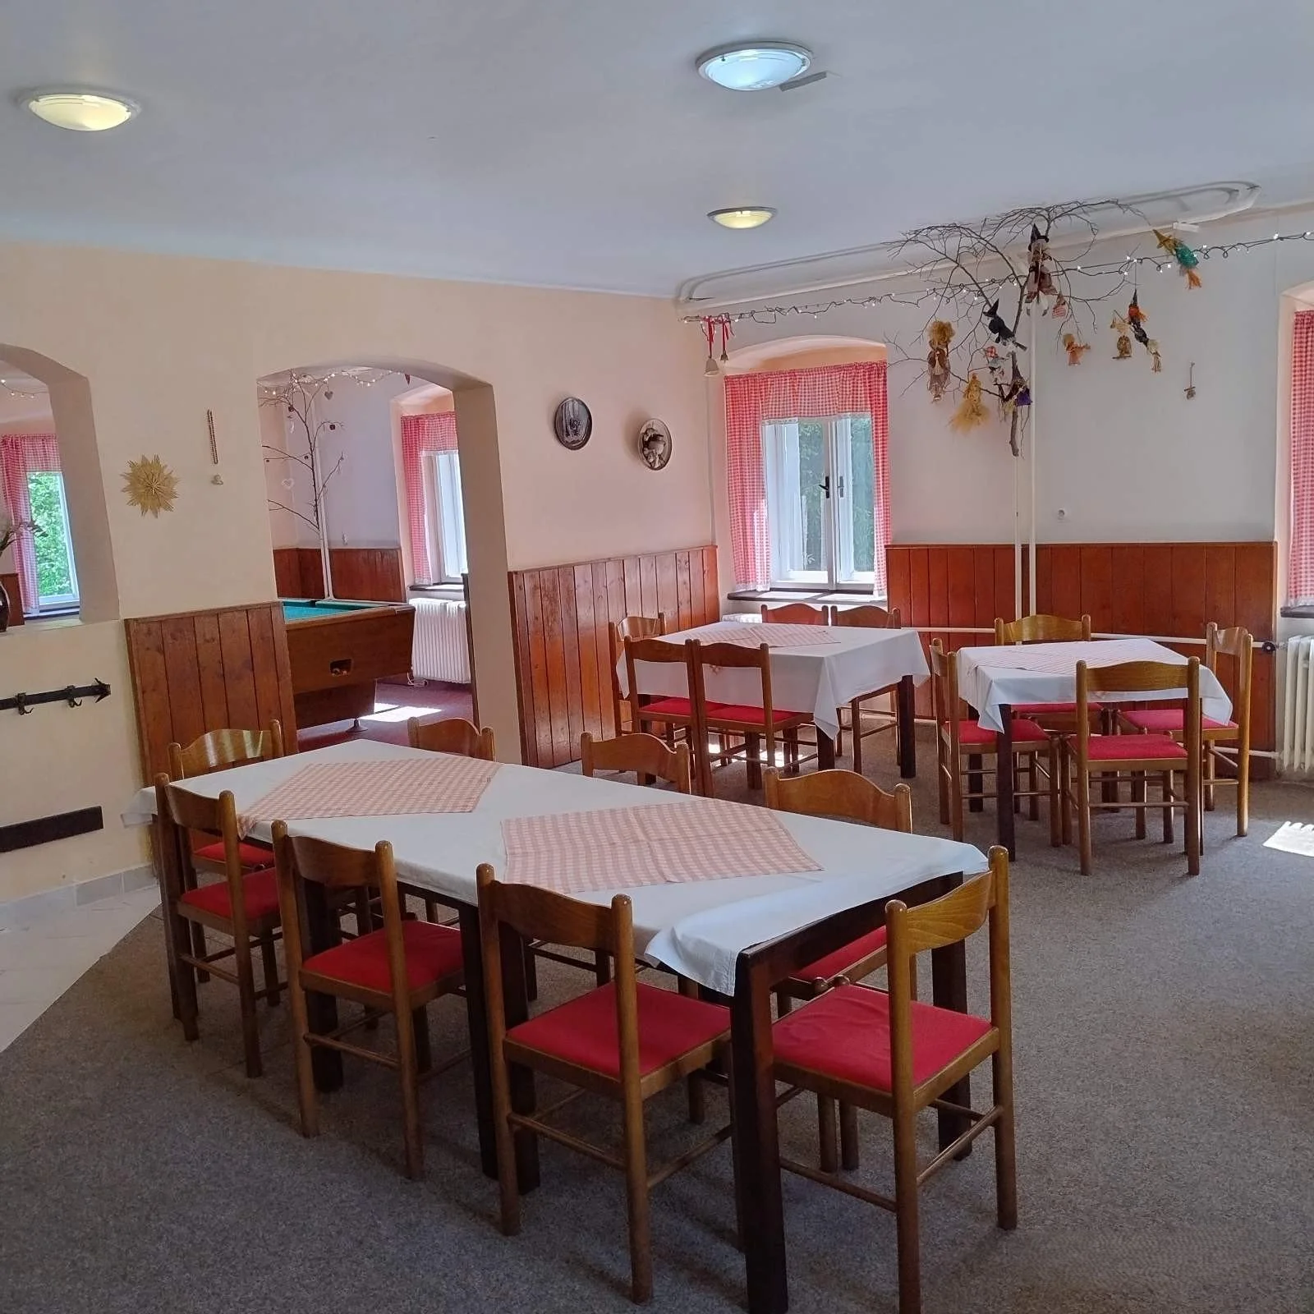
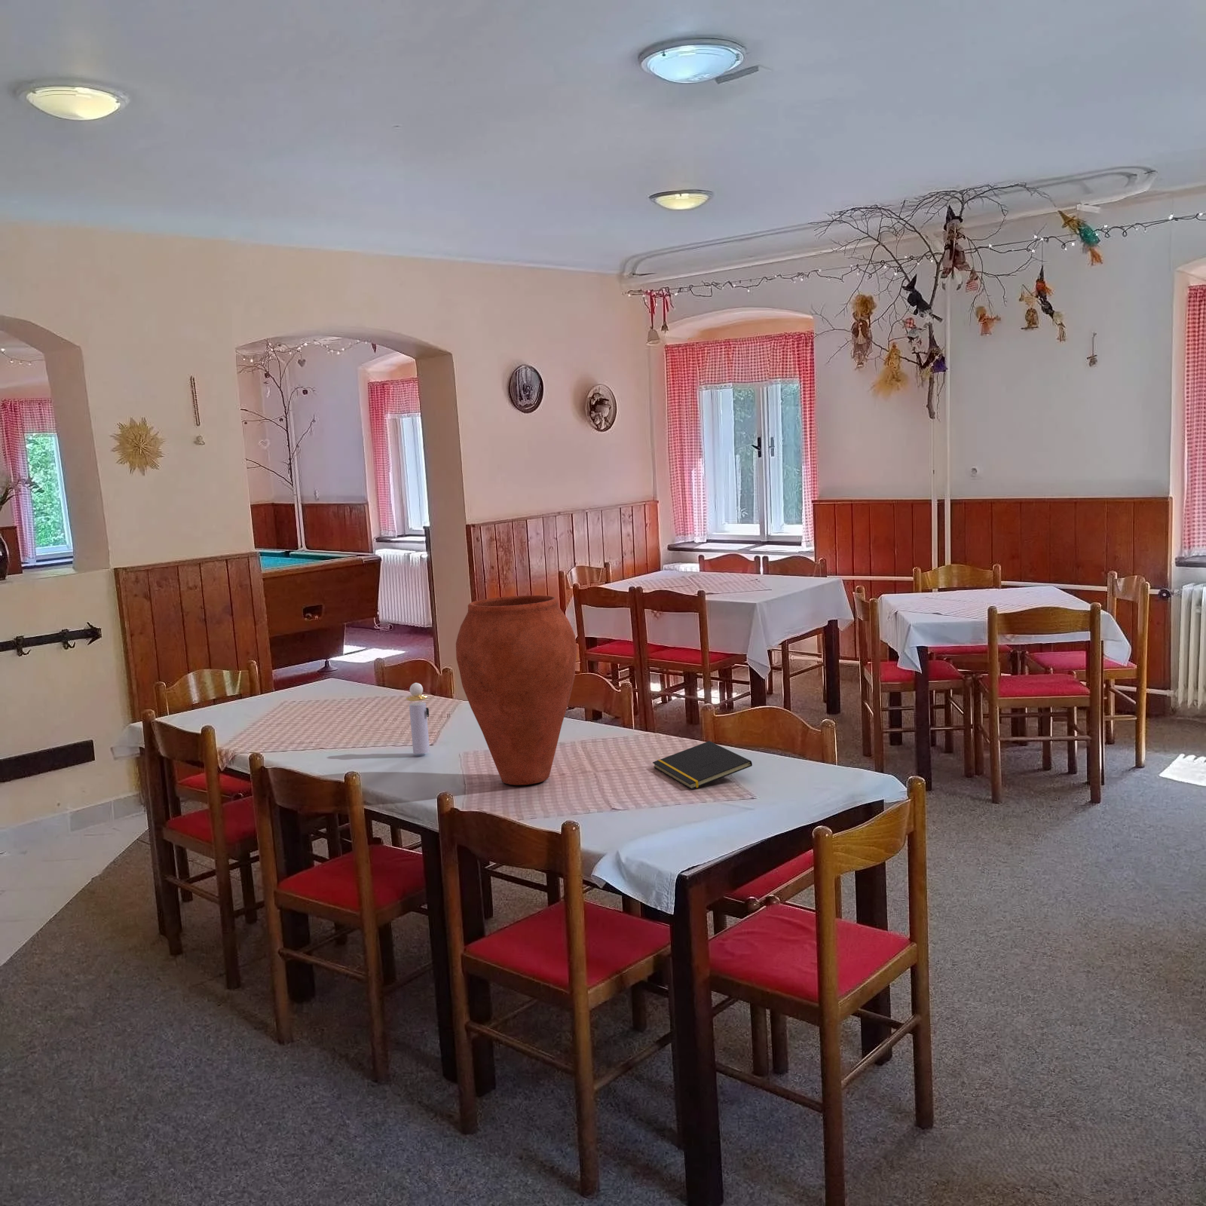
+ vase (519, 691)
+ notepad (700, 763)
+ perfume bottle (419, 718)
